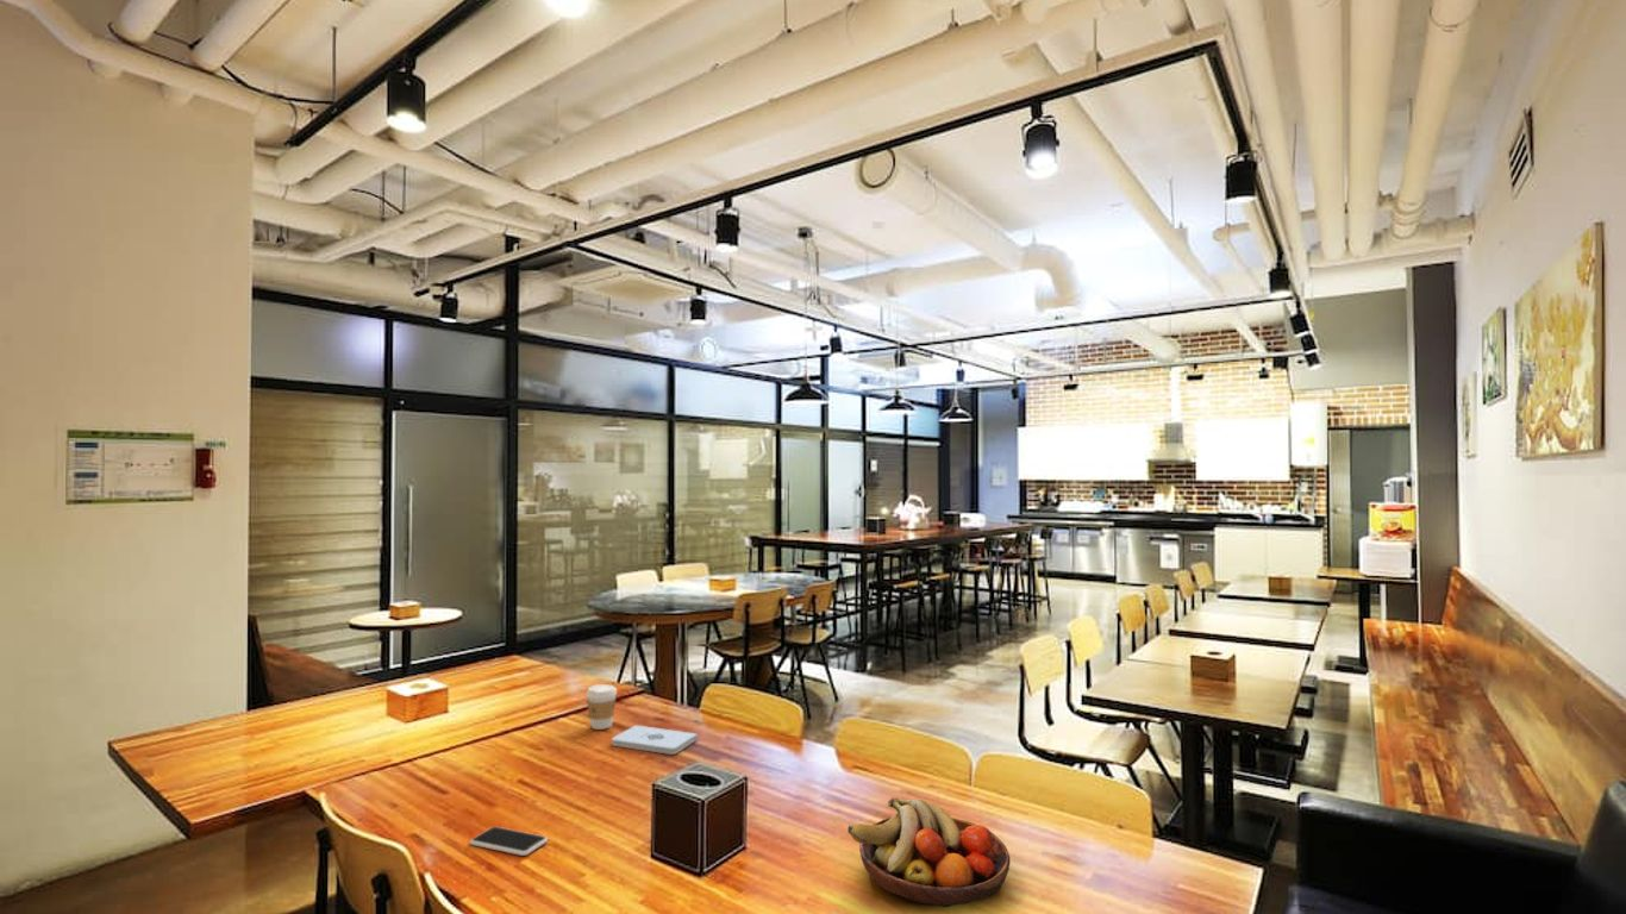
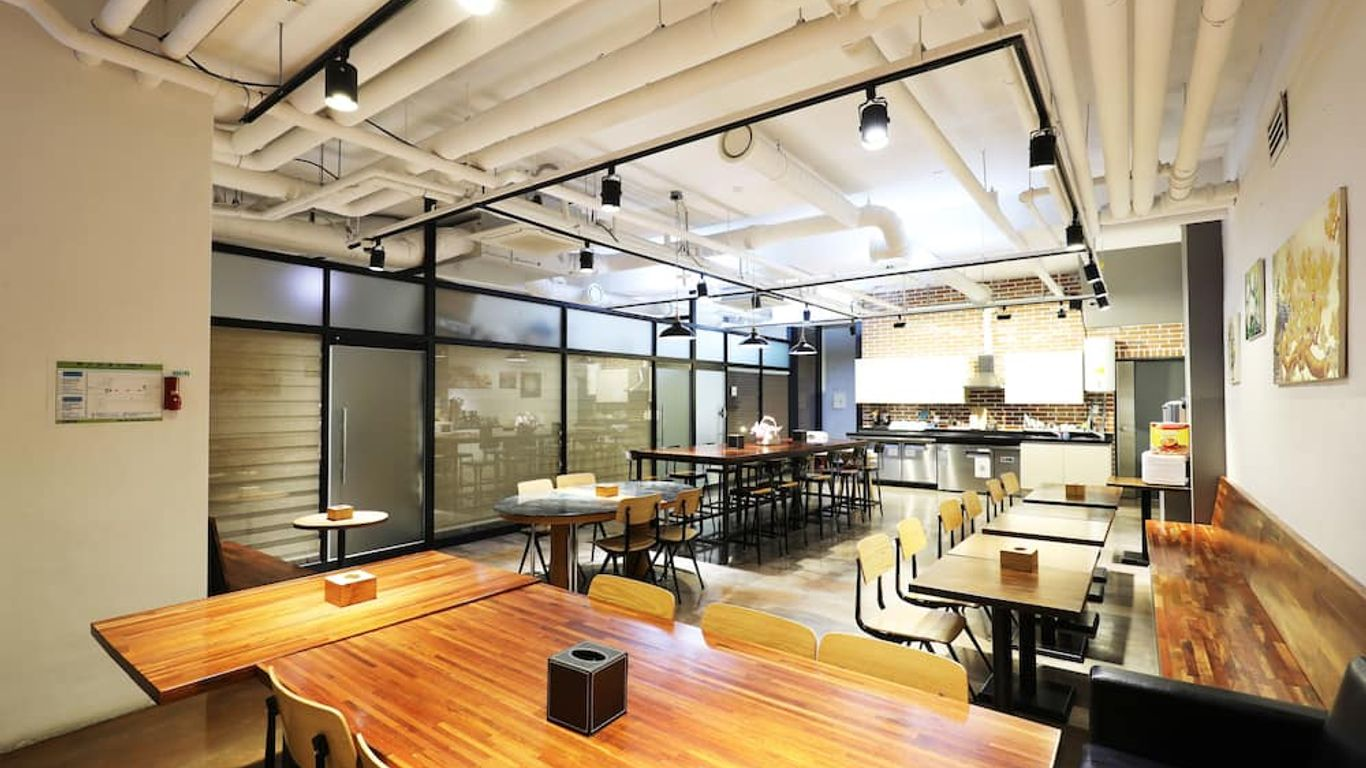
- coffee cup (601, 706)
- notepad (653, 739)
- fruit bowl (932, 841)
- smartphone (508, 840)
